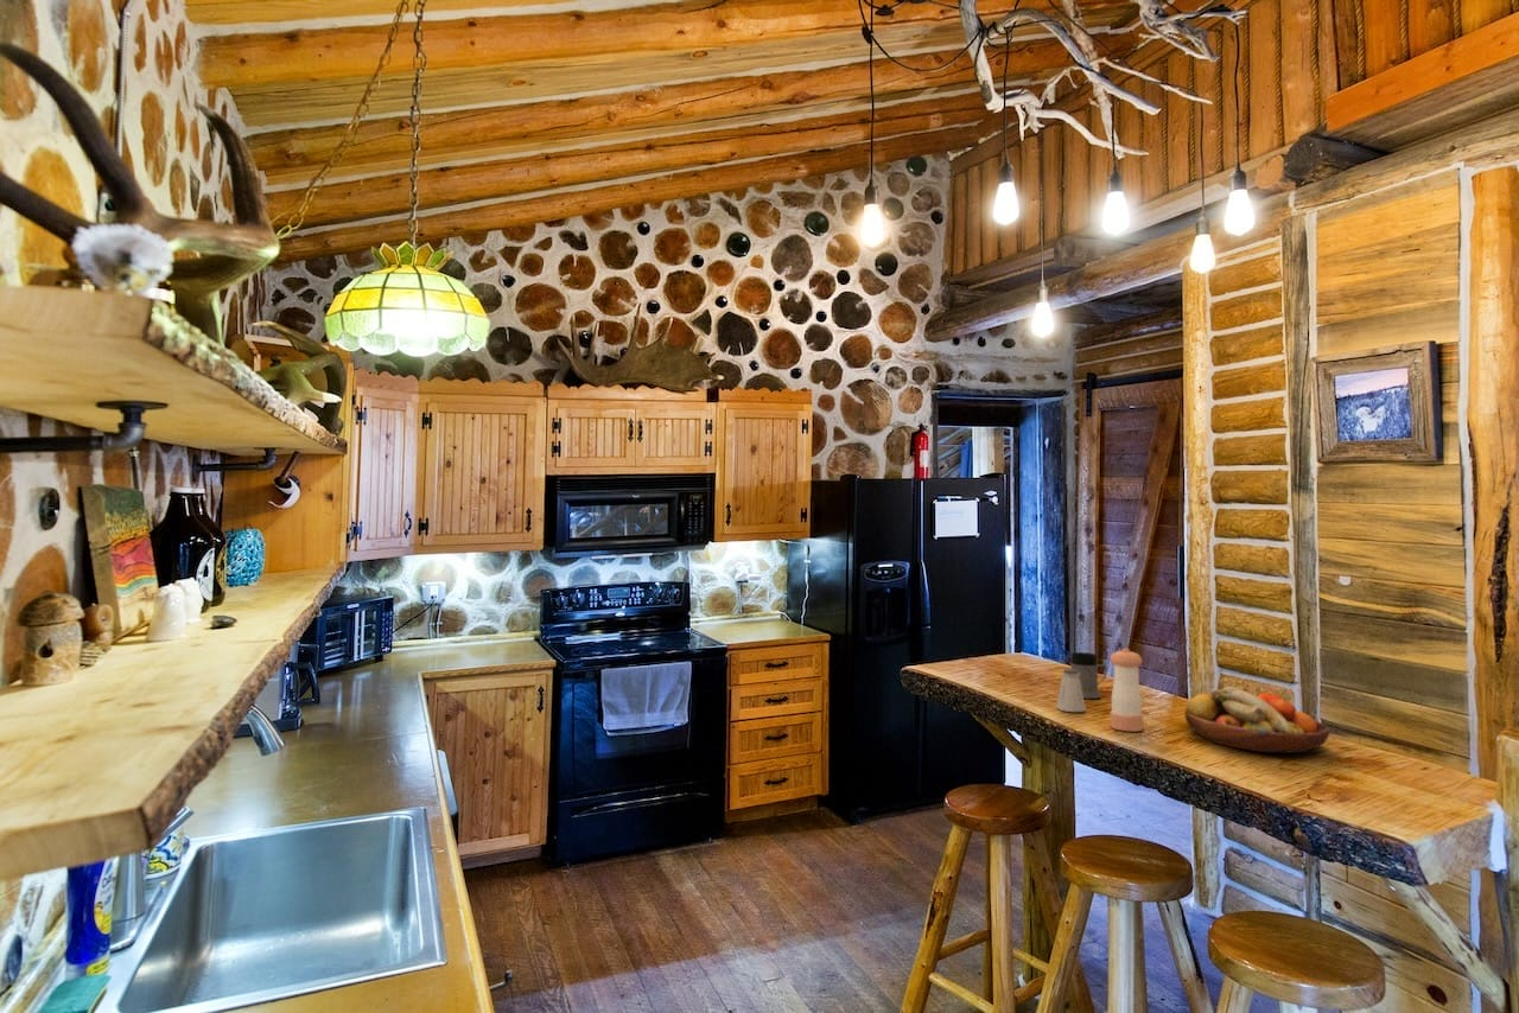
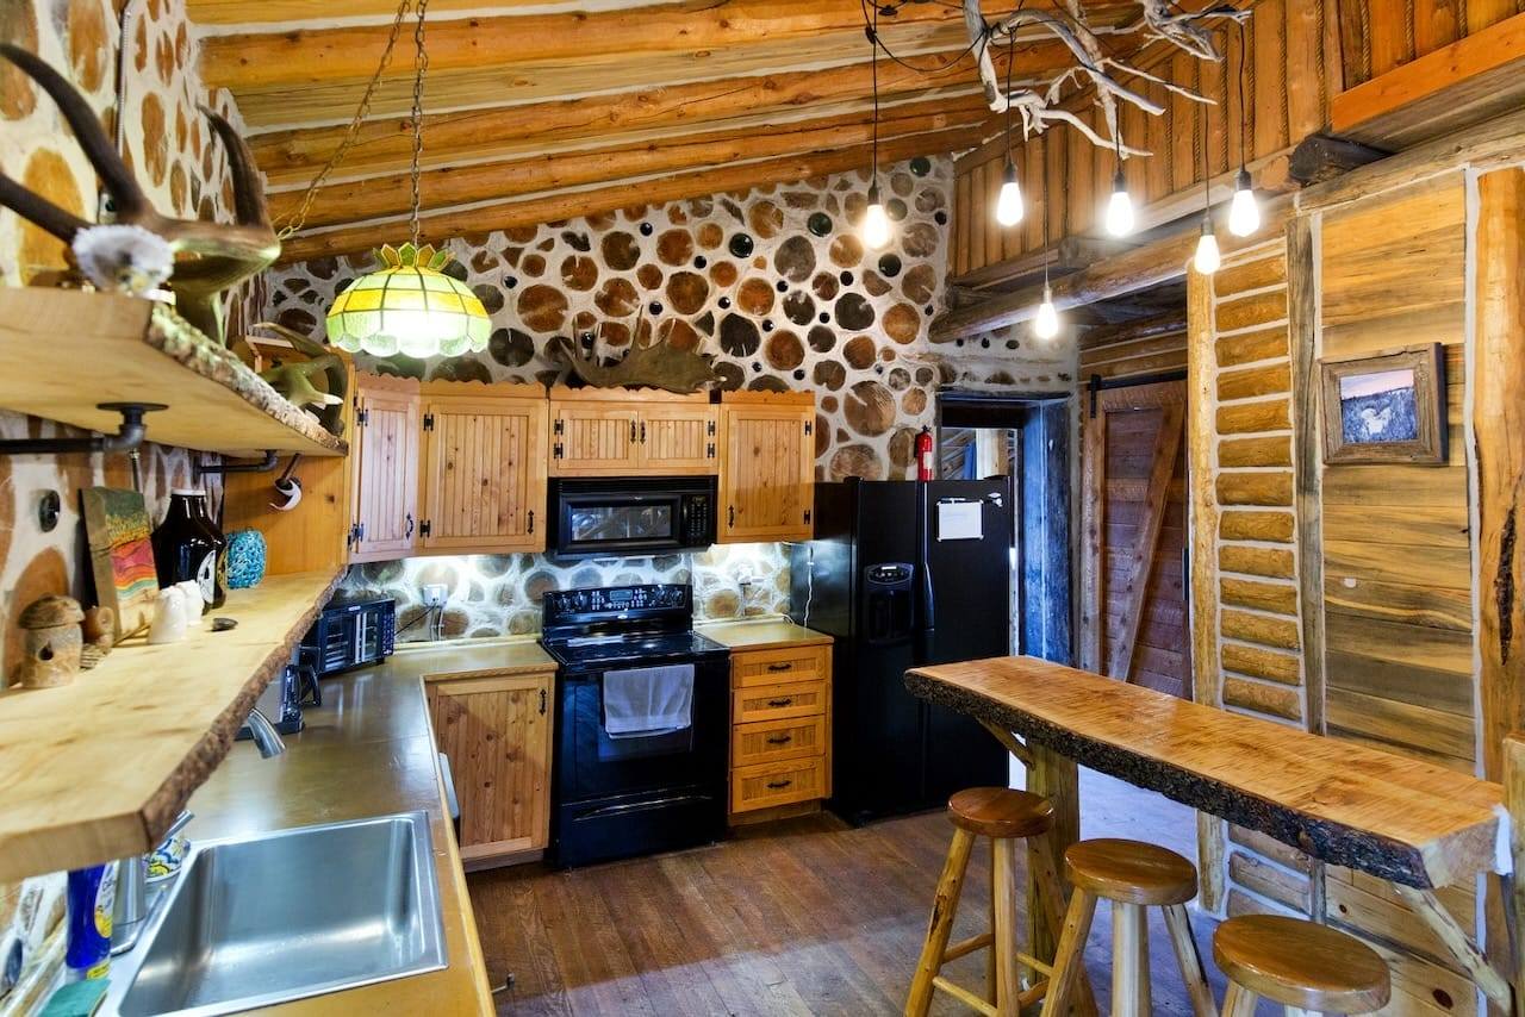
- mug (1089, 674)
- fruit bowl (1254, 713)
- saltshaker (1070, 689)
- pepper shaker (1126, 688)
